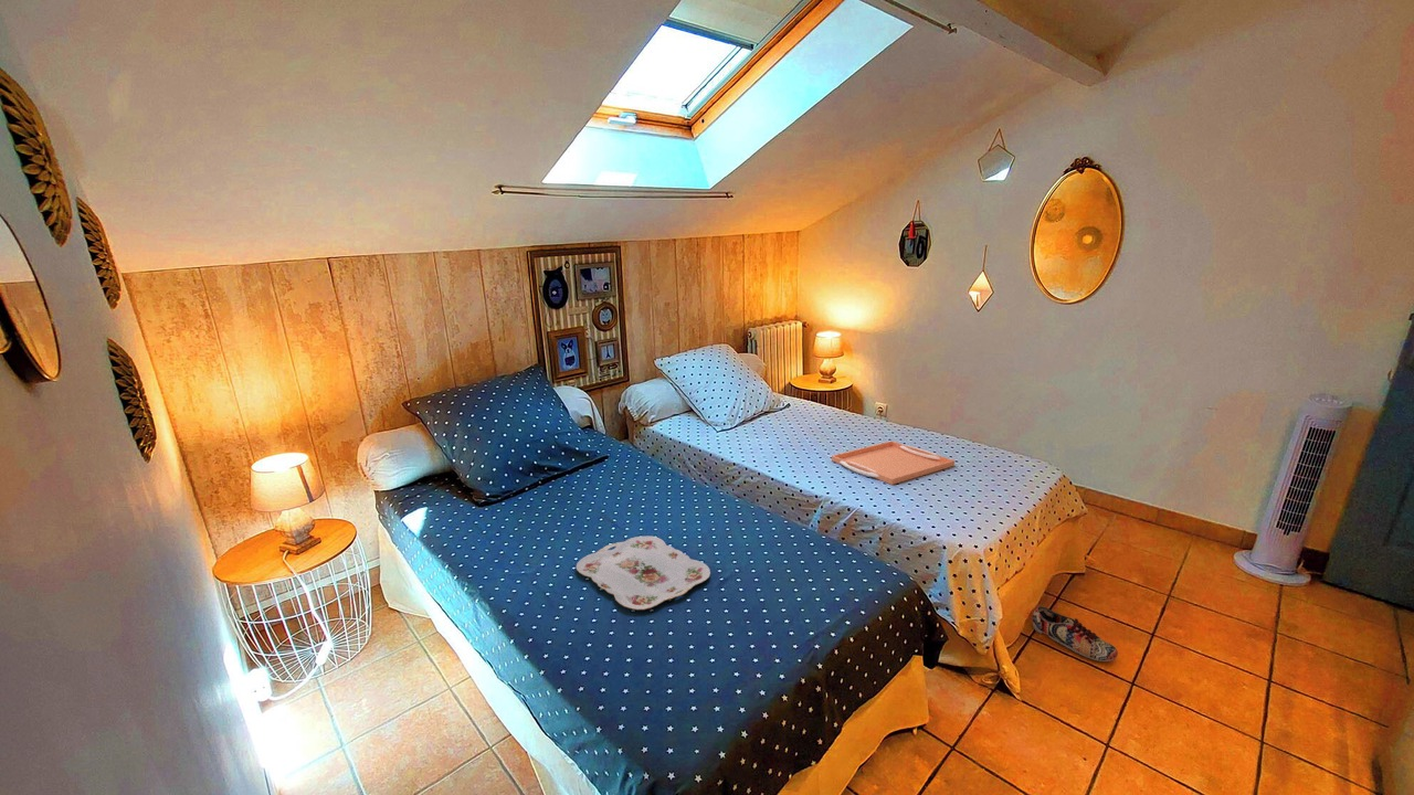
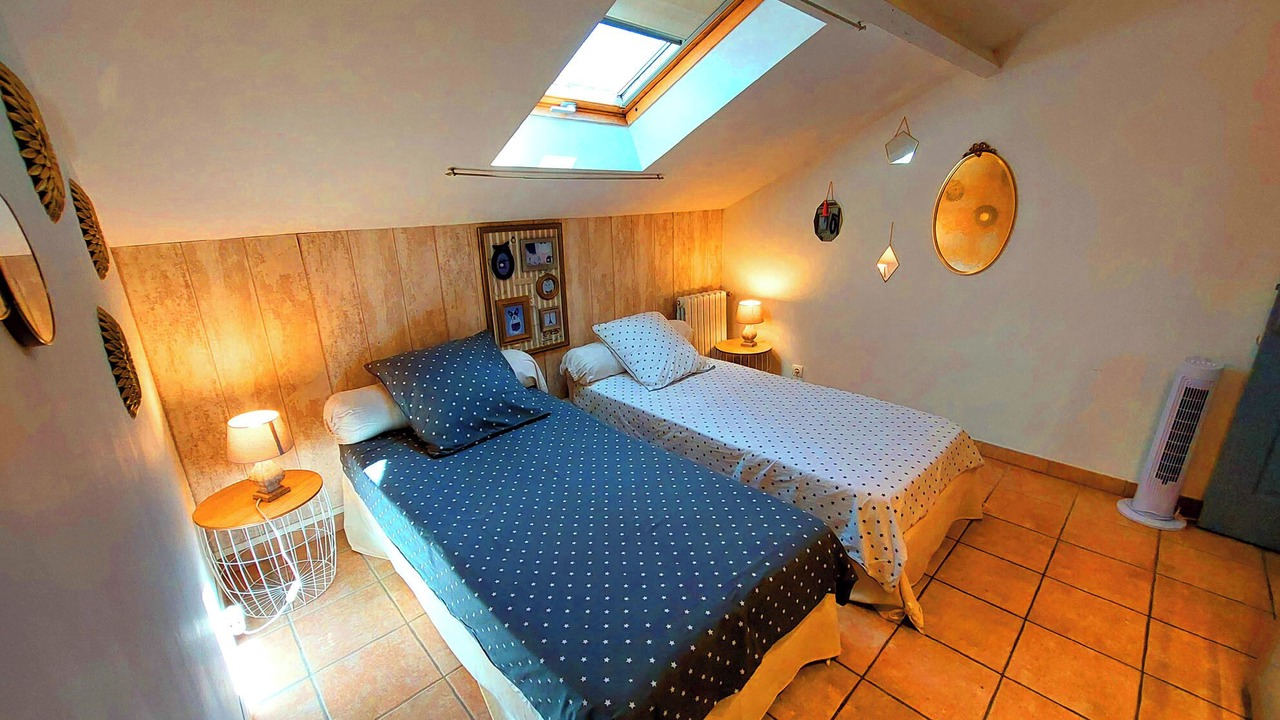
- serving tray (891, 460)
- shoe (1073, 633)
- serving tray (642, 569)
